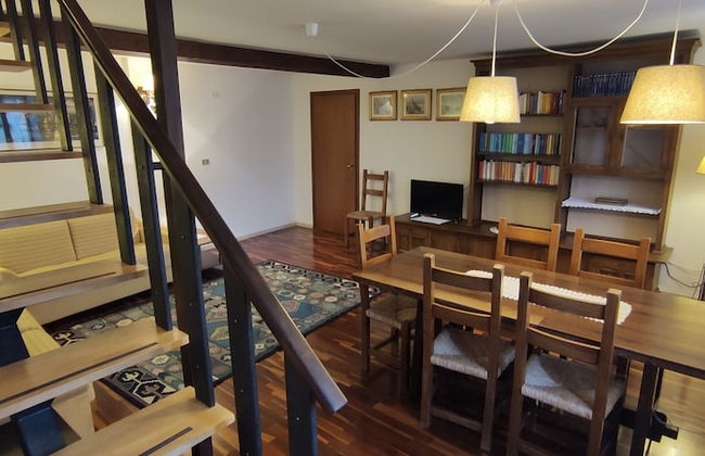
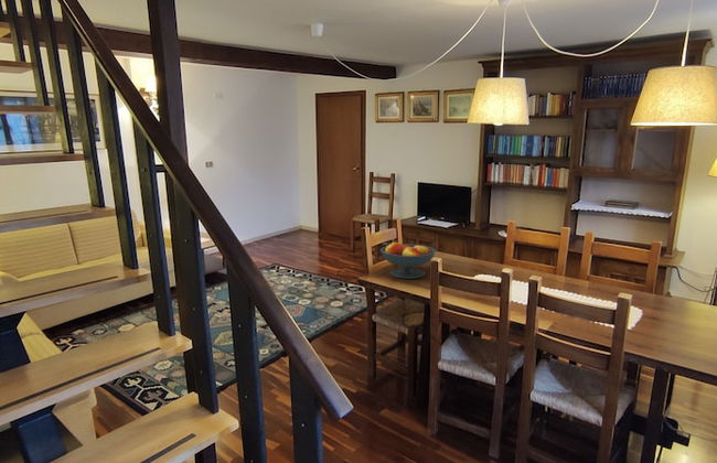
+ fruit bowl (407, 257)
